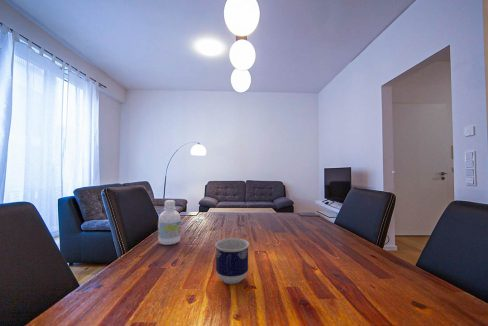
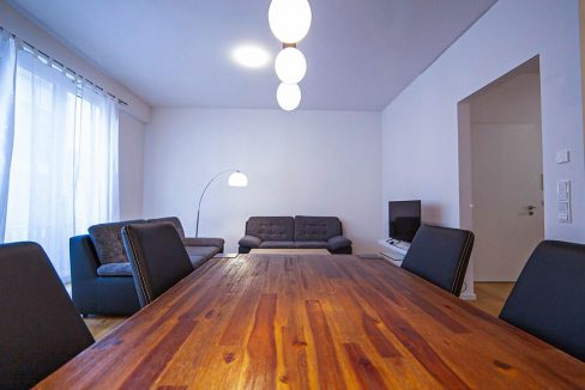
- bottle (169, 221)
- cup (231, 263)
